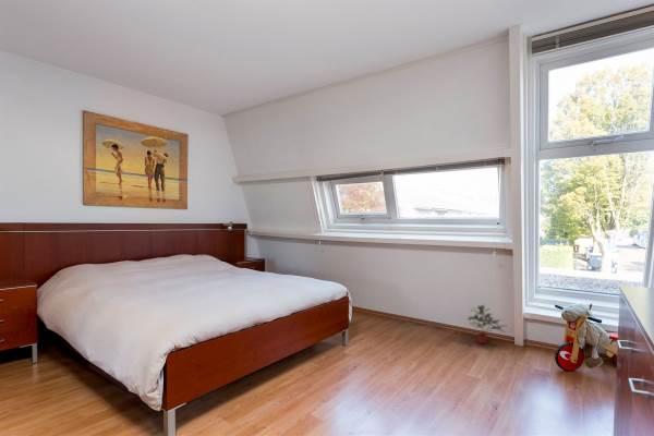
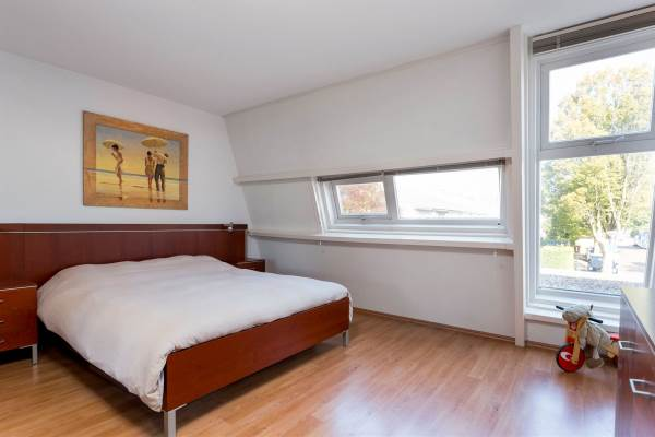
- potted plant (486, 323)
